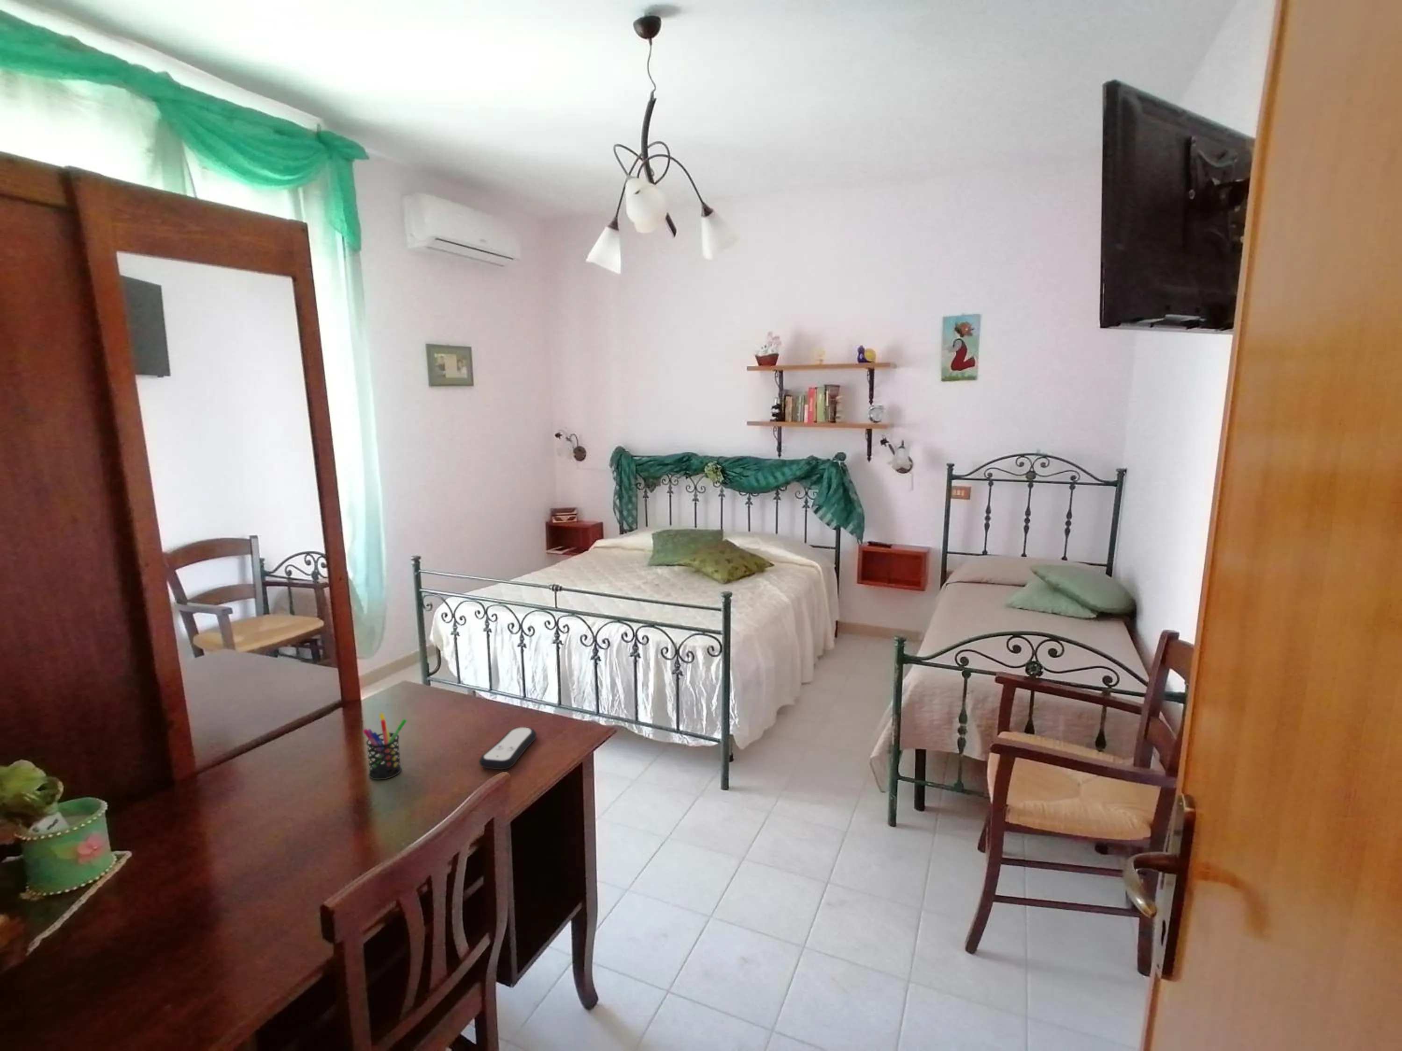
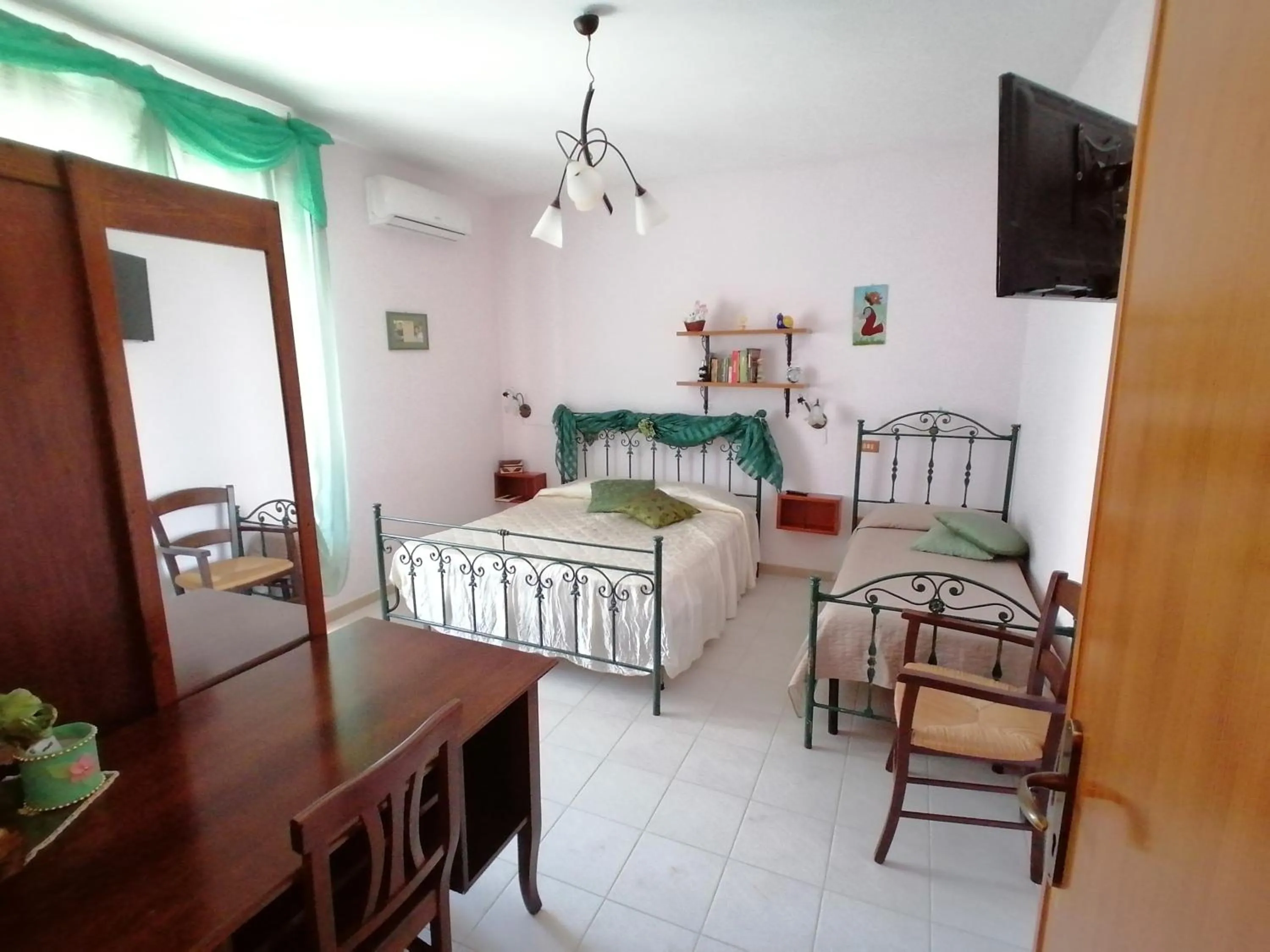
- pen holder (387, 743)
- remote control (510, 746)
